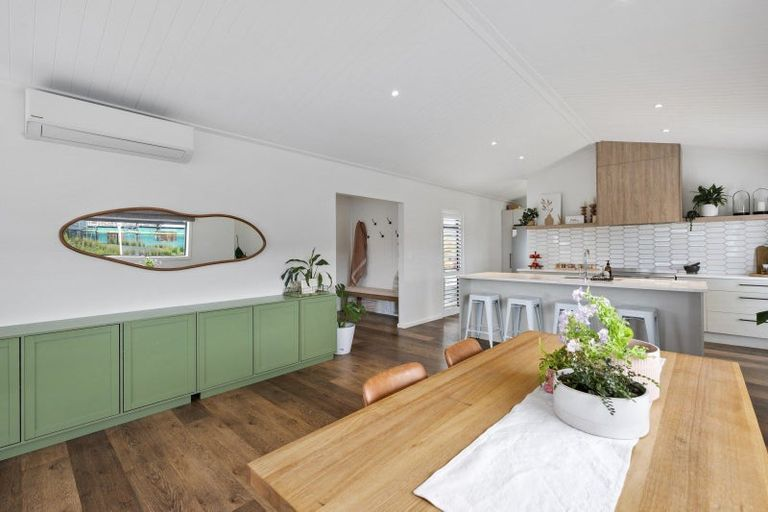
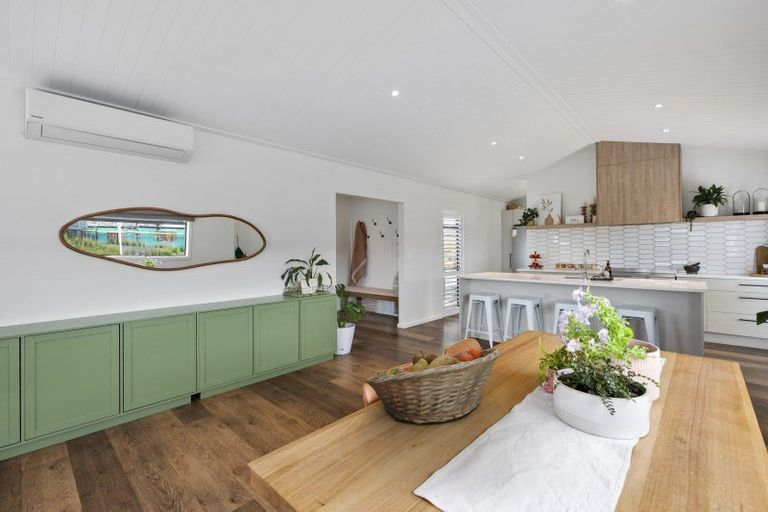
+ fruit basket (435, 376)
